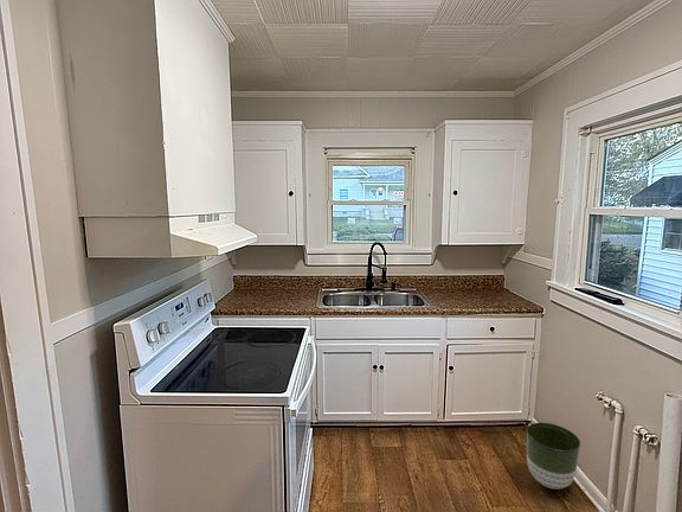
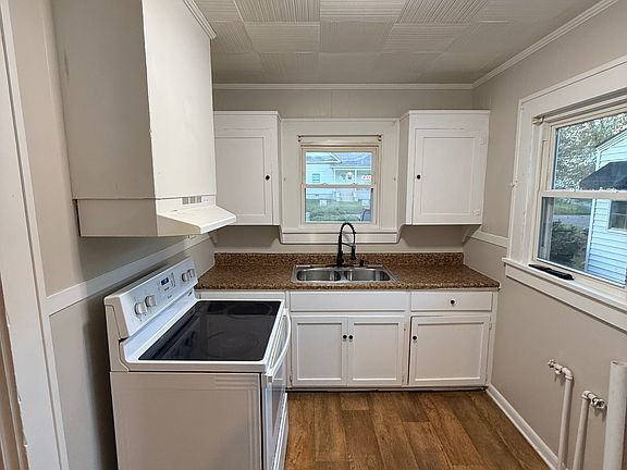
- planter (551, 459)
